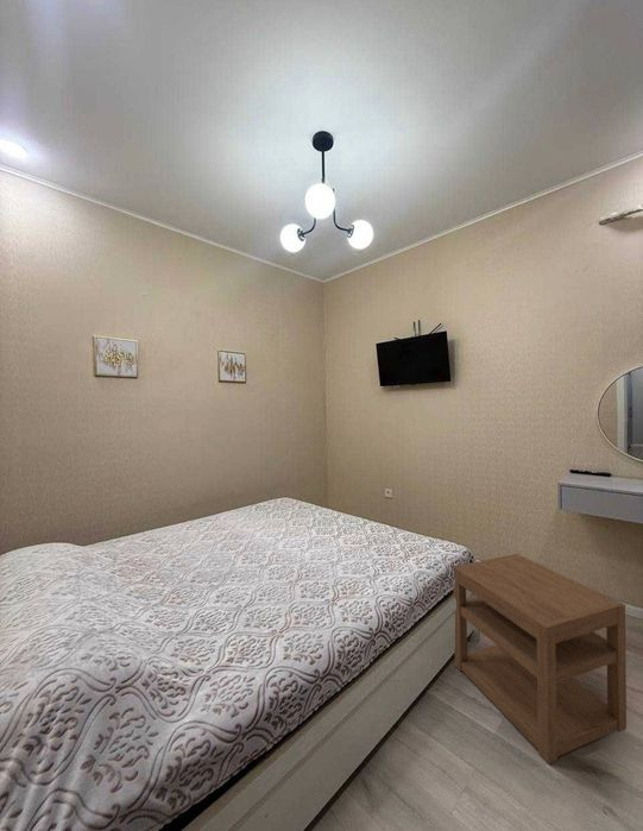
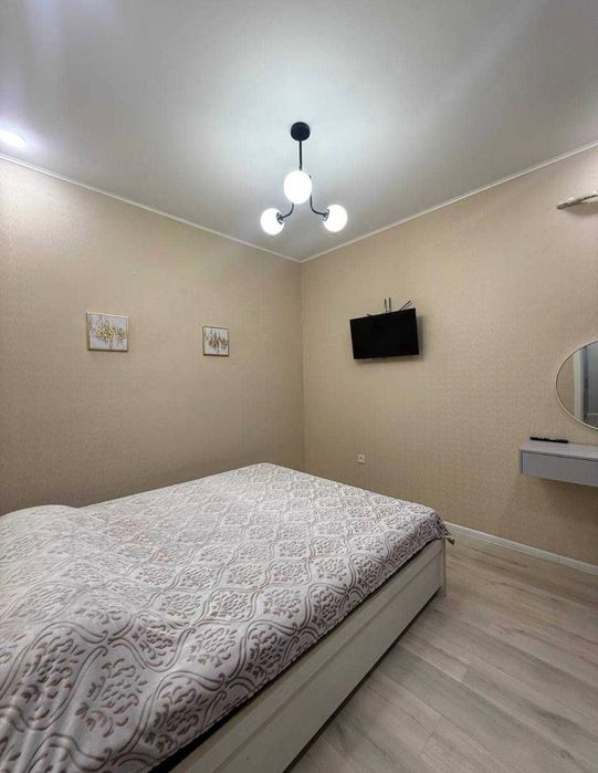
- nightstand (529, 638)
